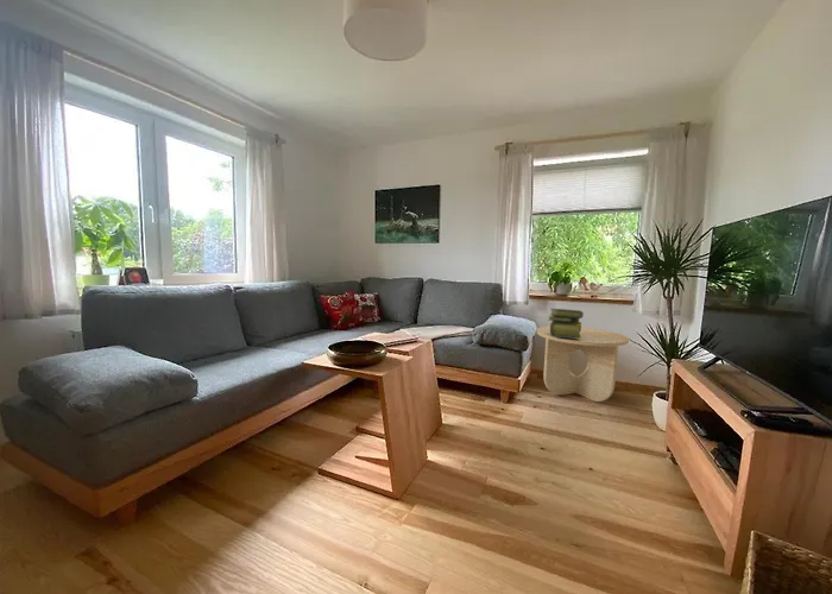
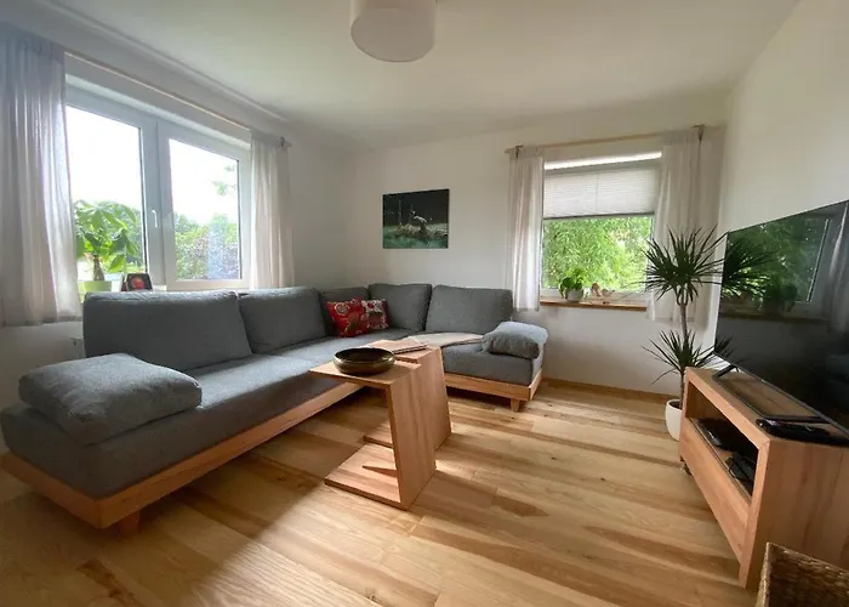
- stack of books (565, 321)
- side table (569, 367)
